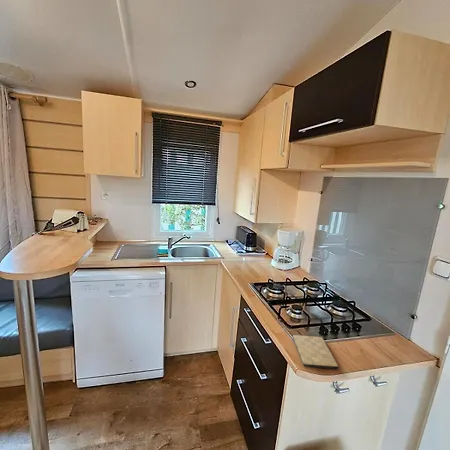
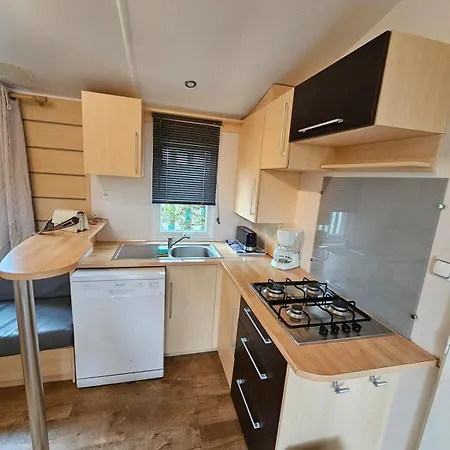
- cutting board (313, 350)
